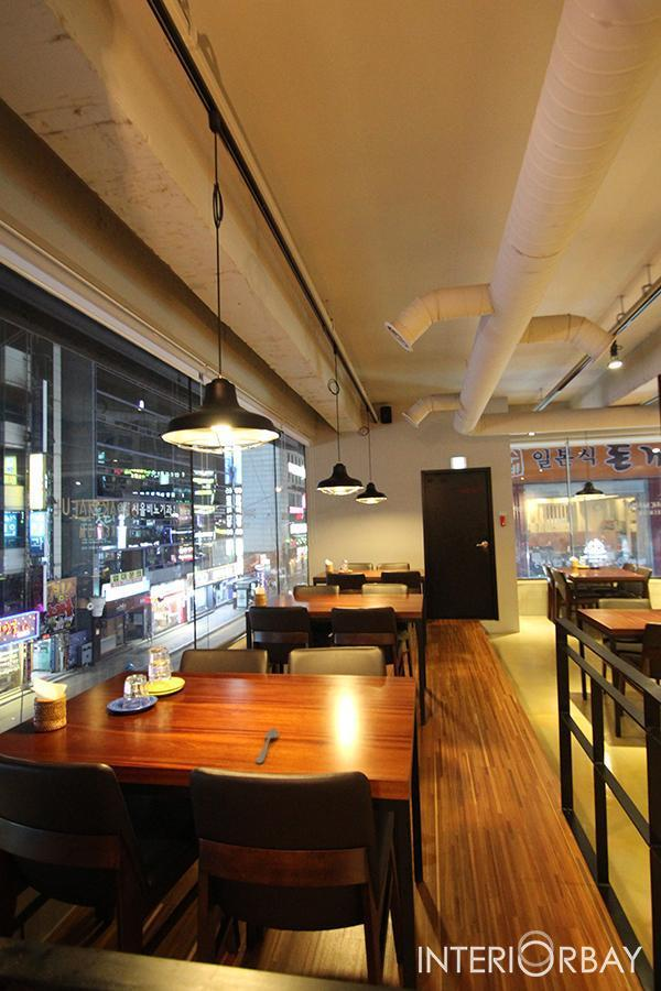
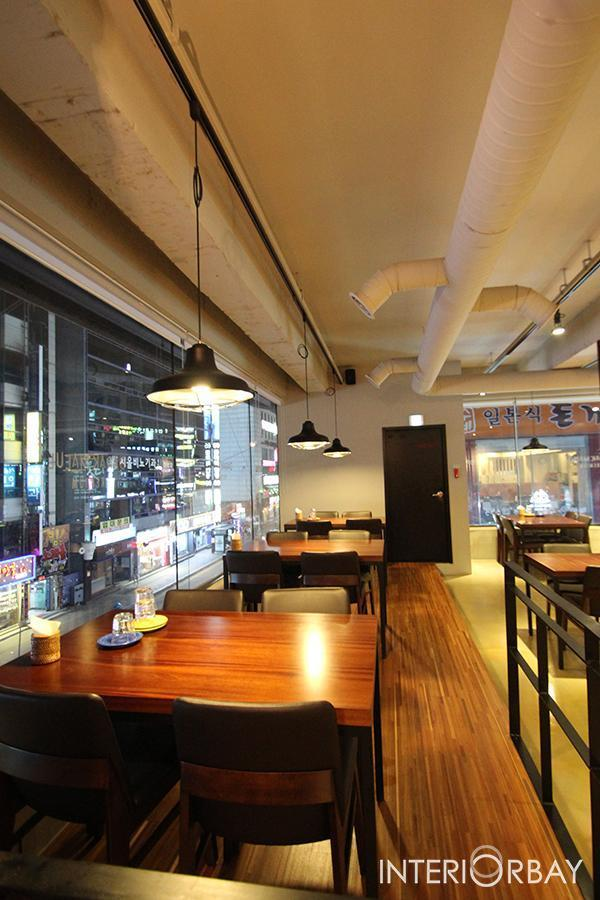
- spoon (267, 744)
